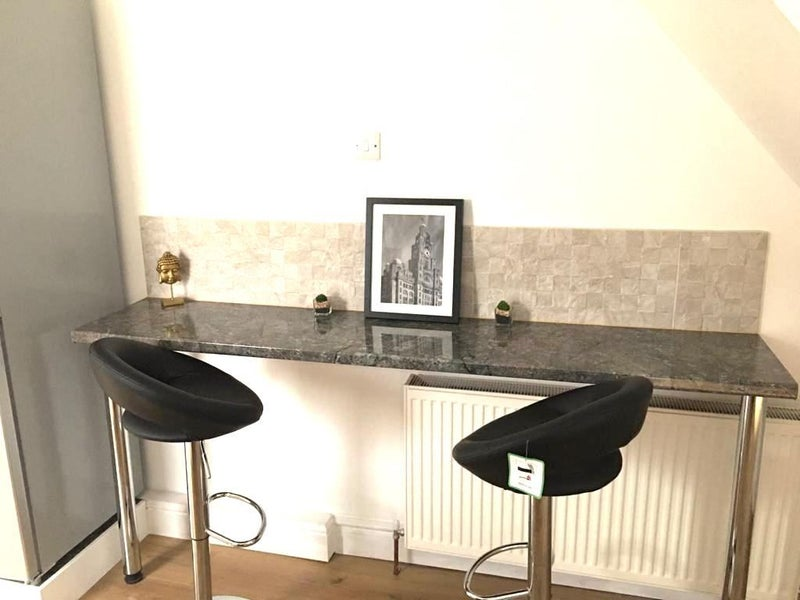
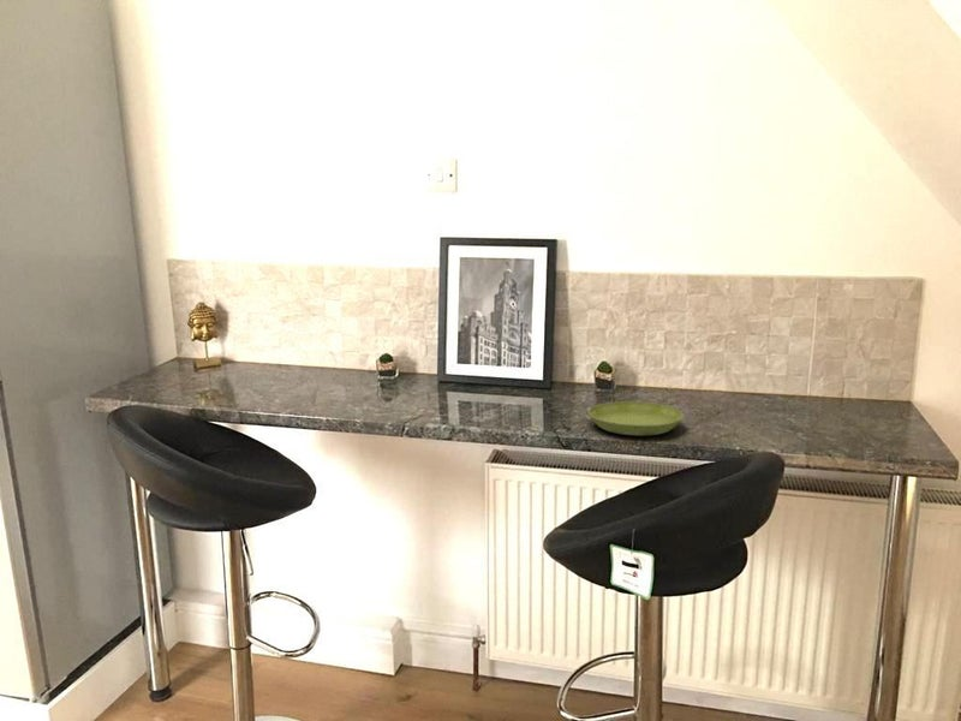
+ saucer (634, 419)
